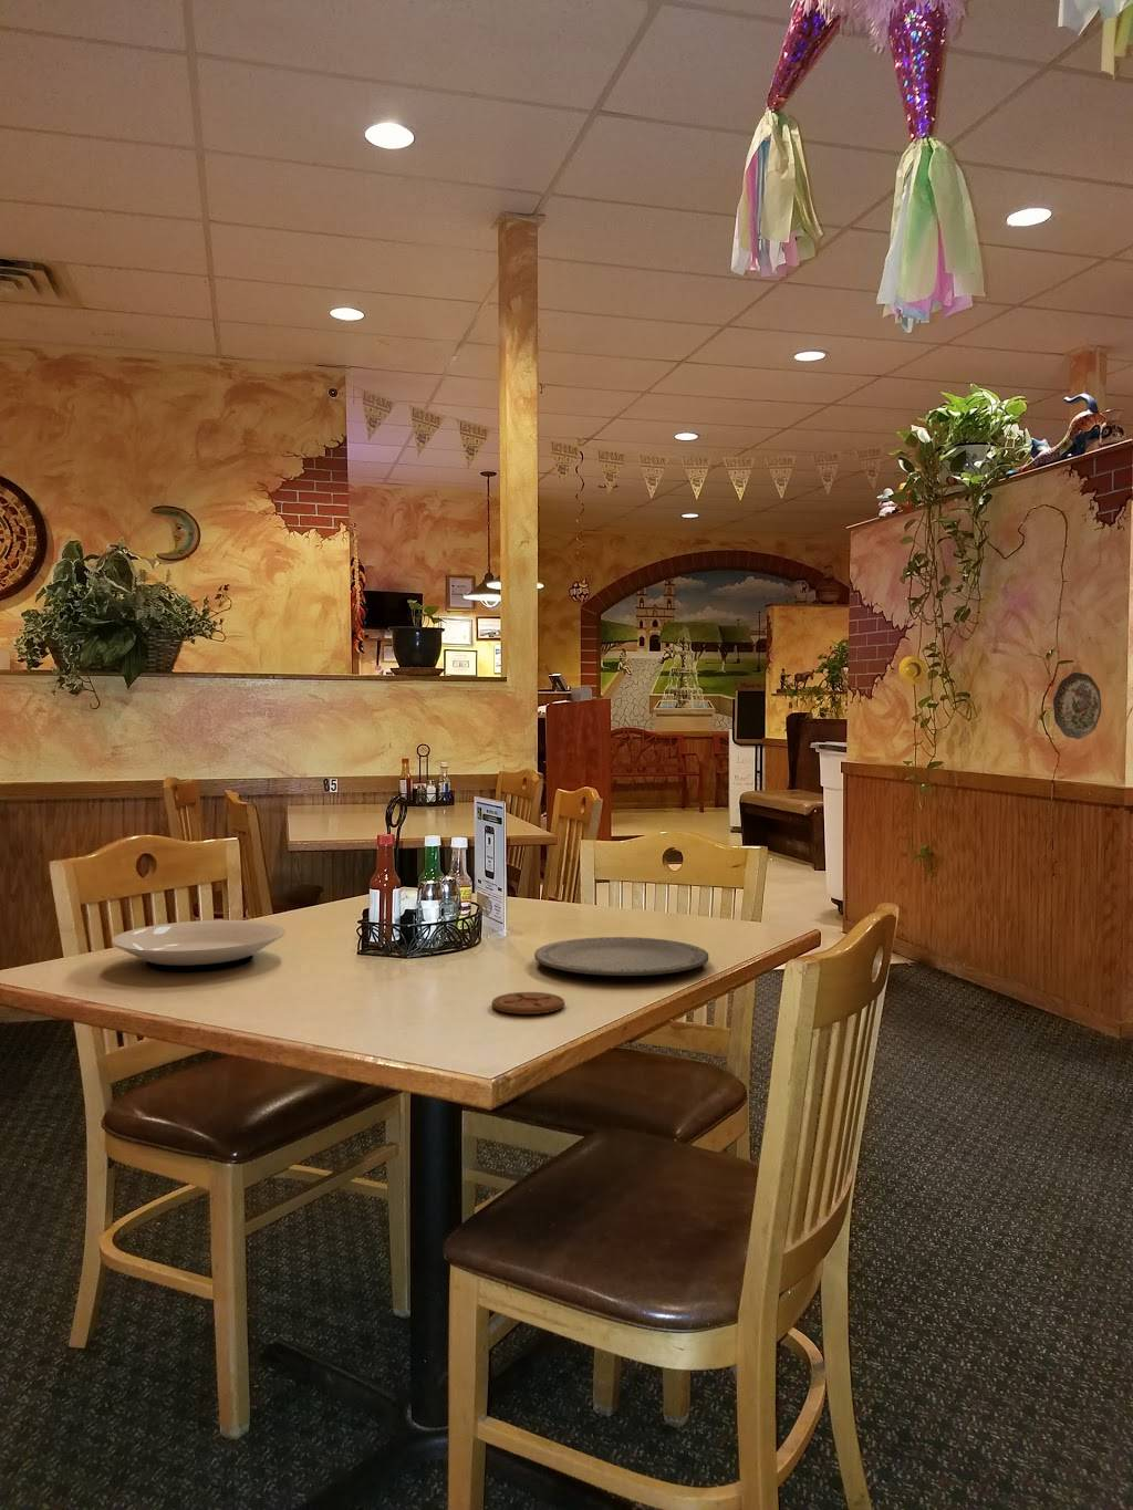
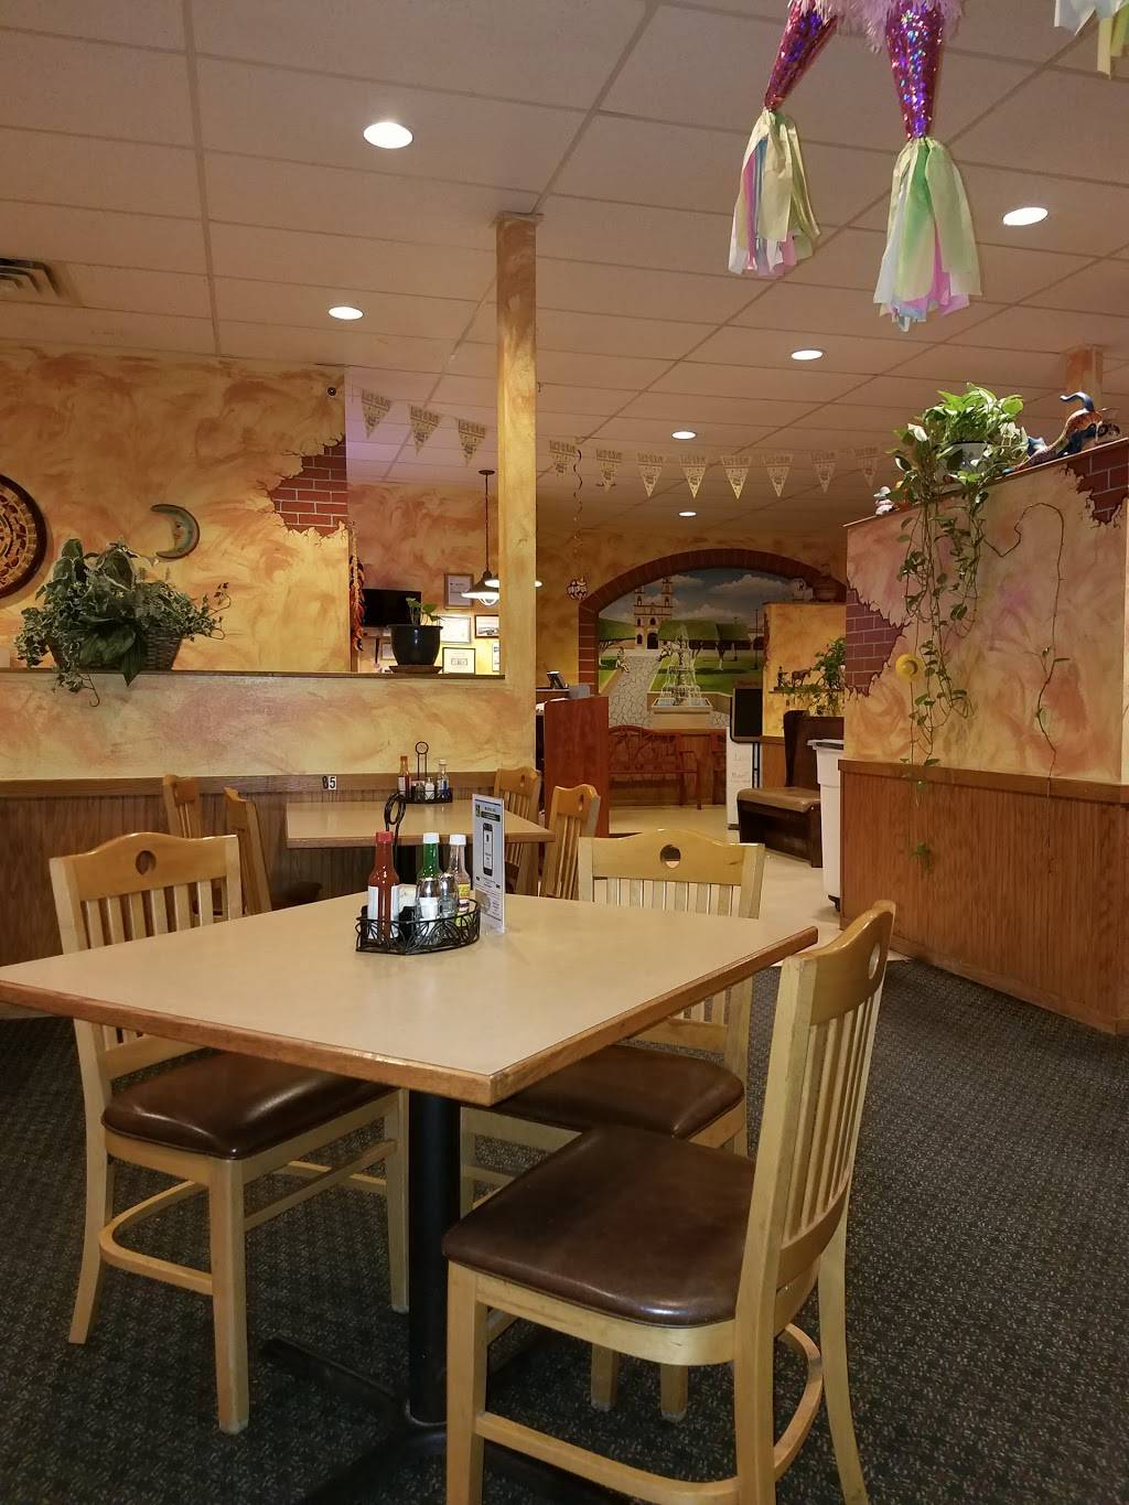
- decorative plate (1078, 704)
- coaster (527, 1002)
- plate (200, 947)
- plate (621, 958)
